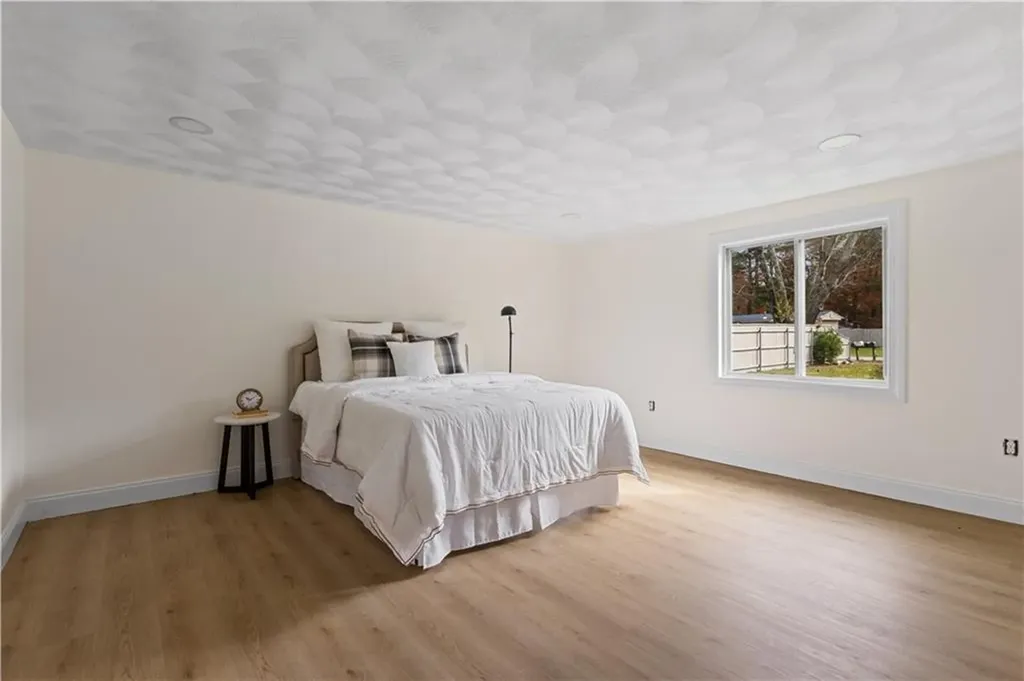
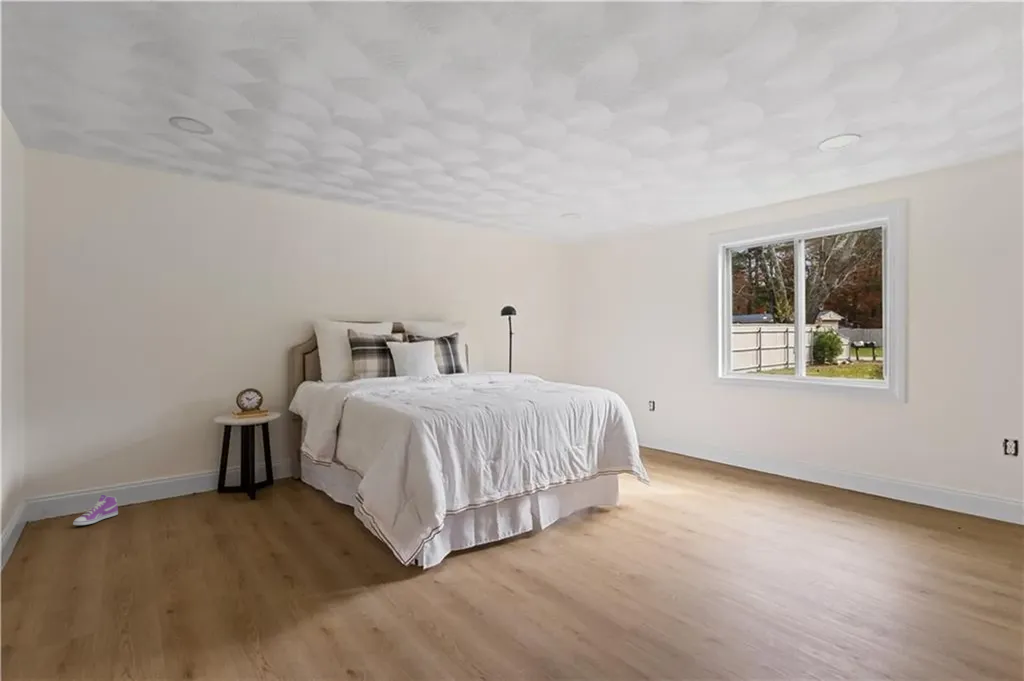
+ sneaker (95, 508)
